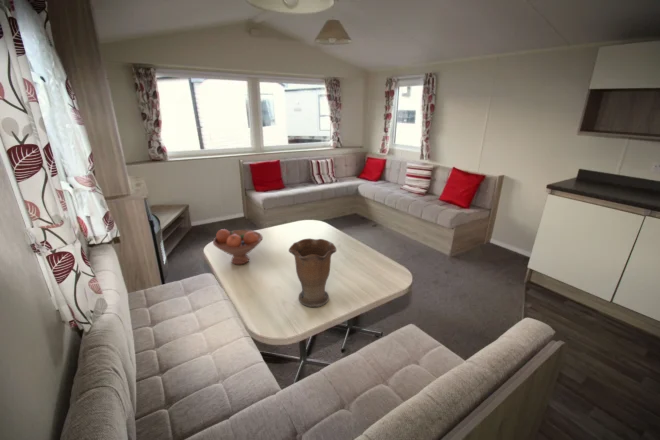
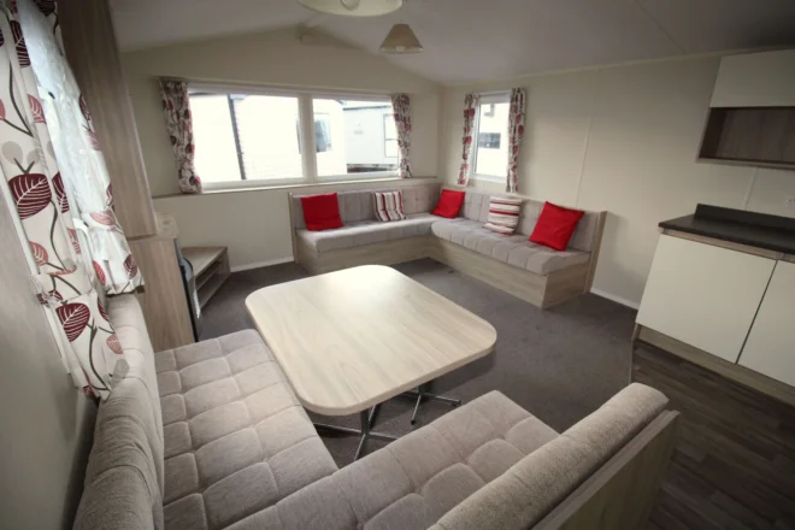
- vase (313, 272)
- fruit bowl (238, 245)
